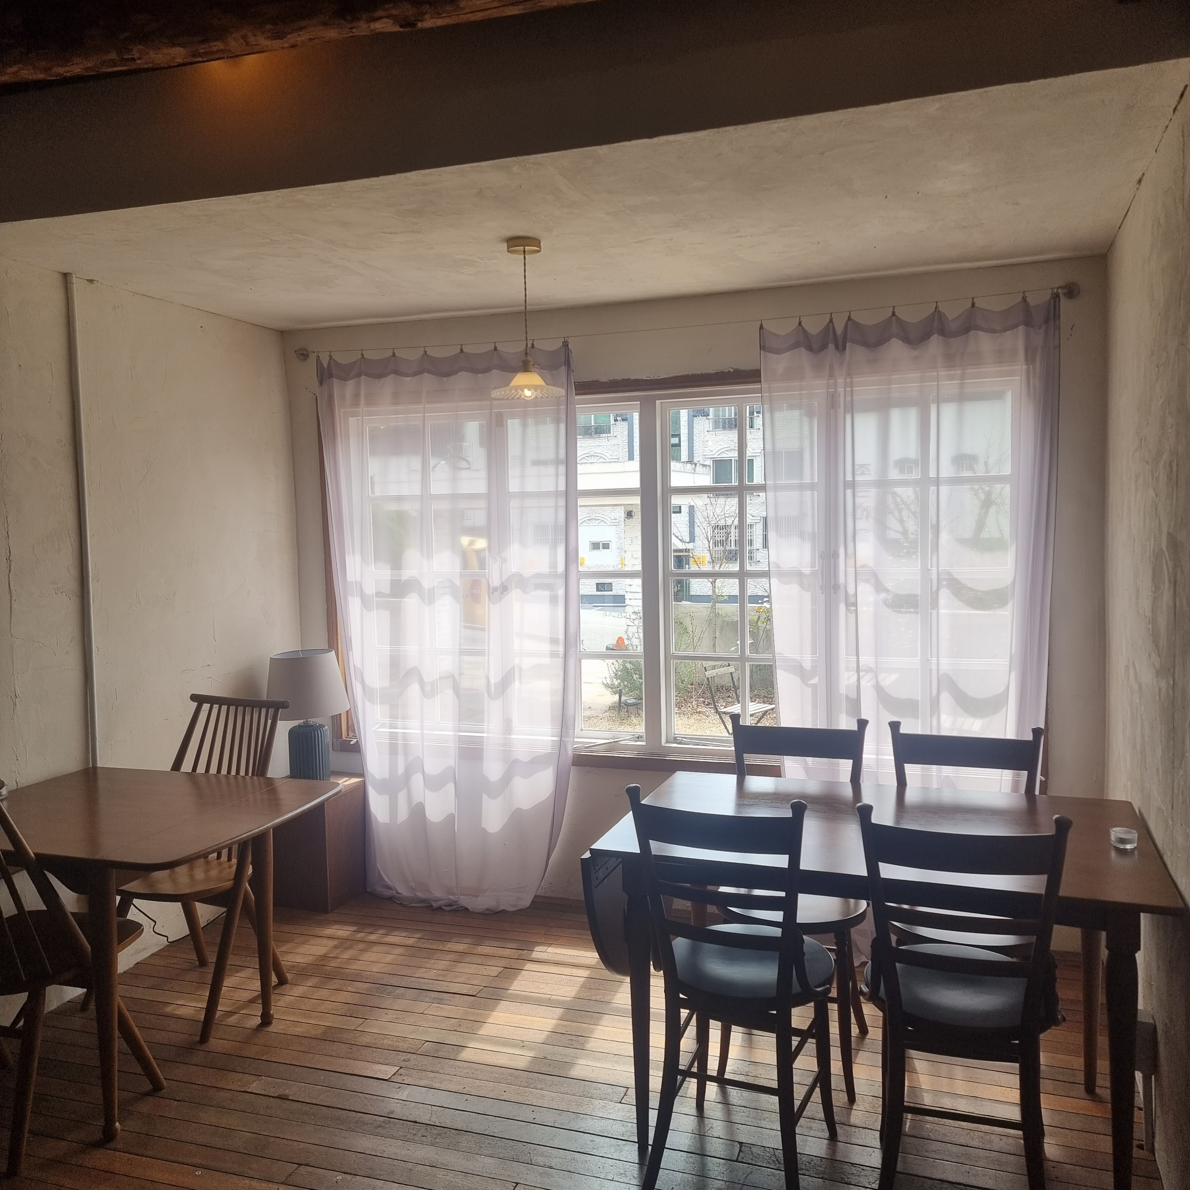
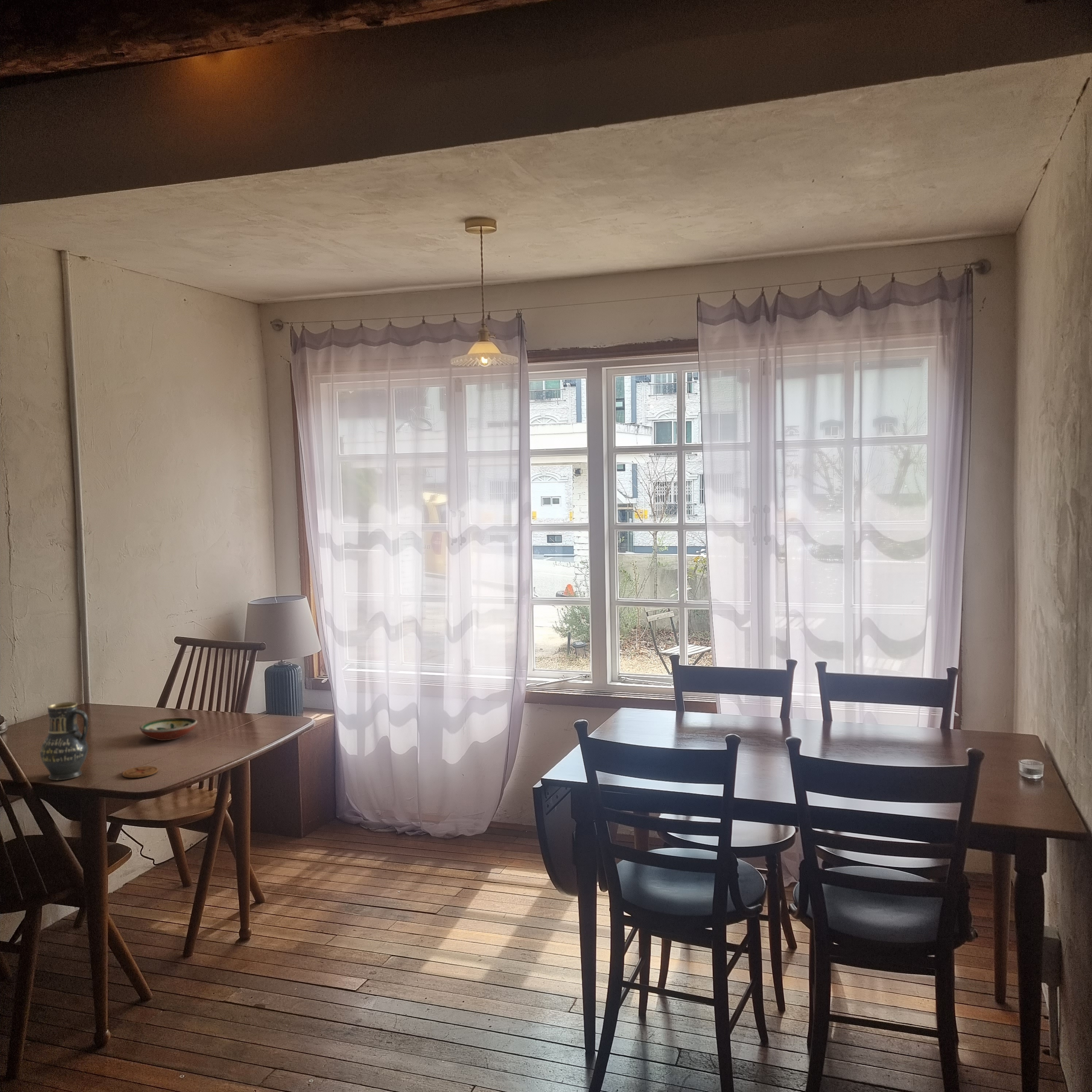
+ decorative bowl (169, 730)
+ vase (64, 740)
+ coaster (140, 772)
